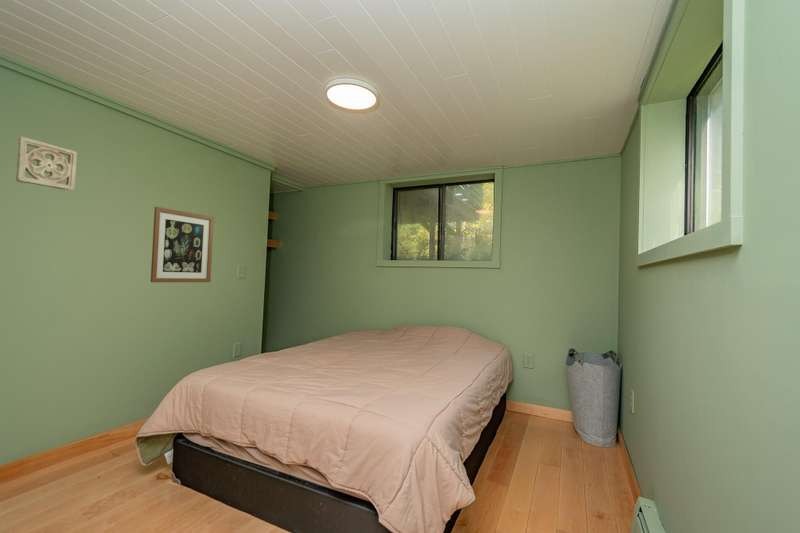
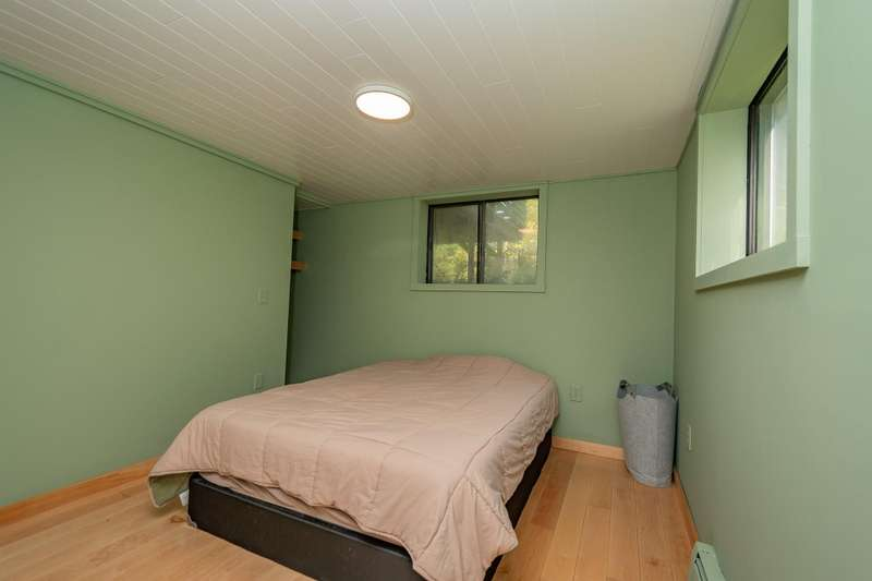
- wall ornament (47, 165)
- wall art (184, 247)
